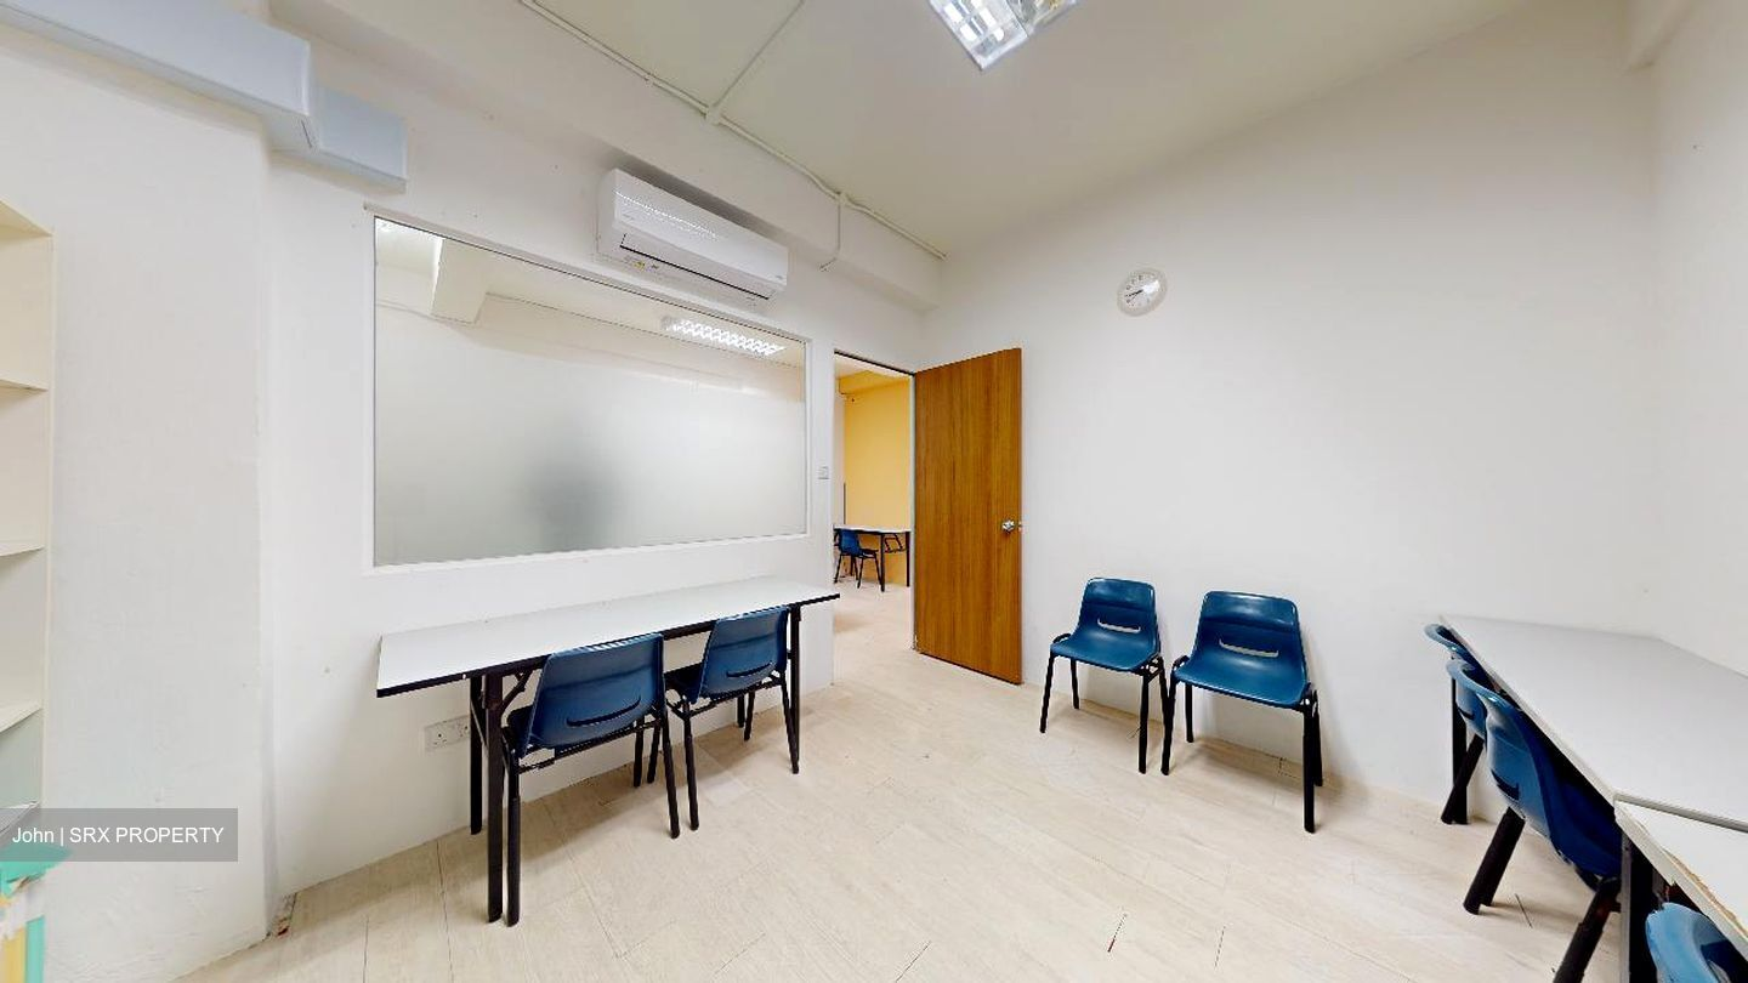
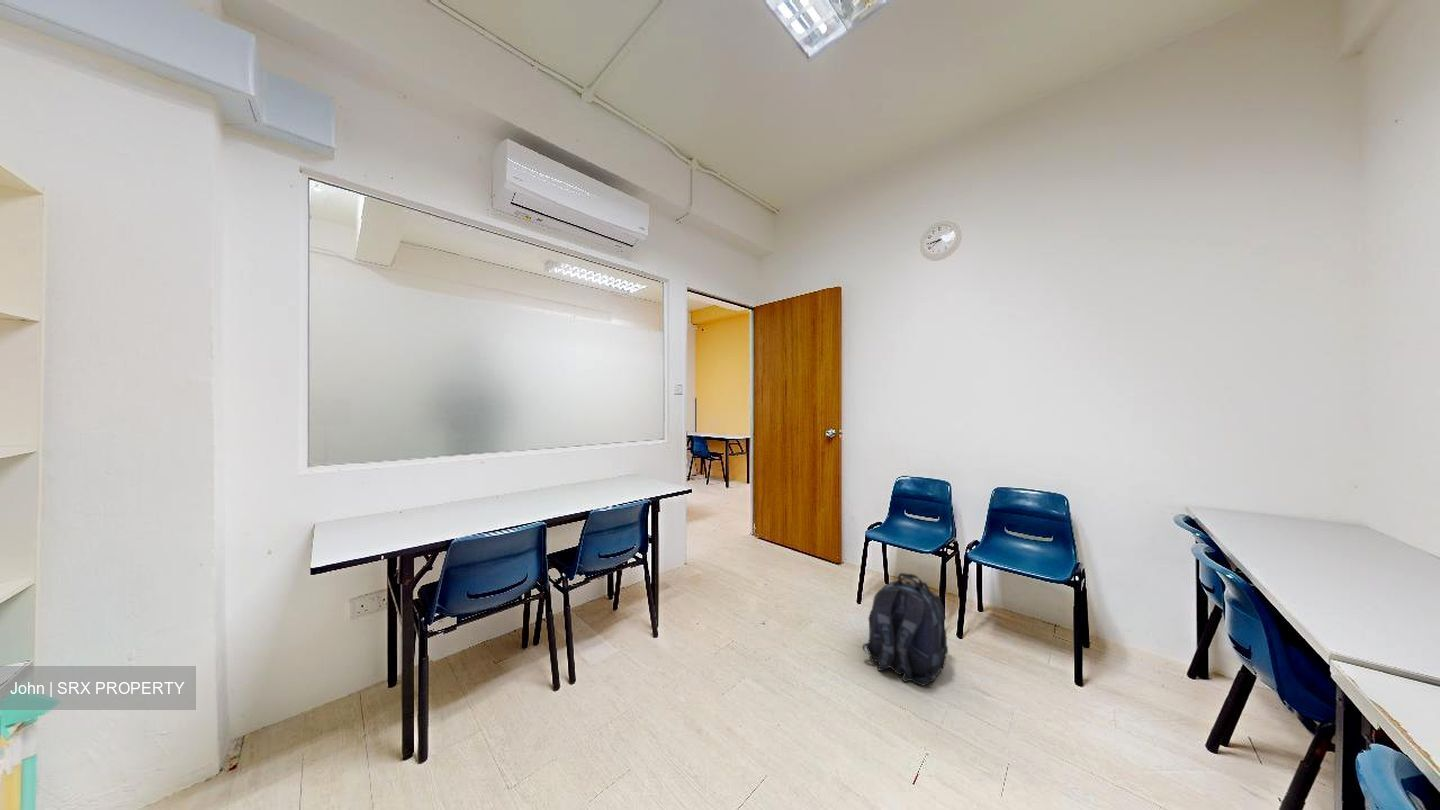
+ backpack (906, 617)
